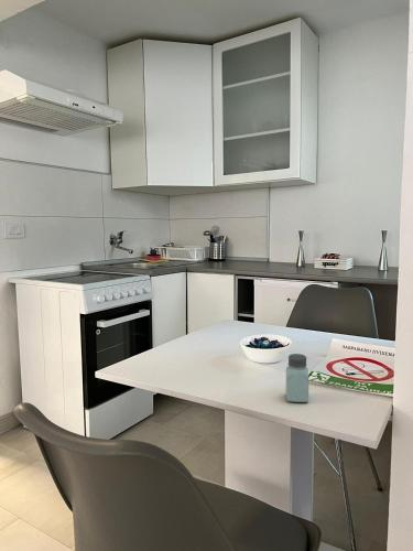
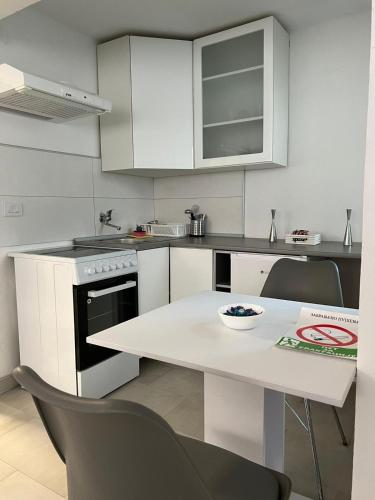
- saltshaker (296, 377)
